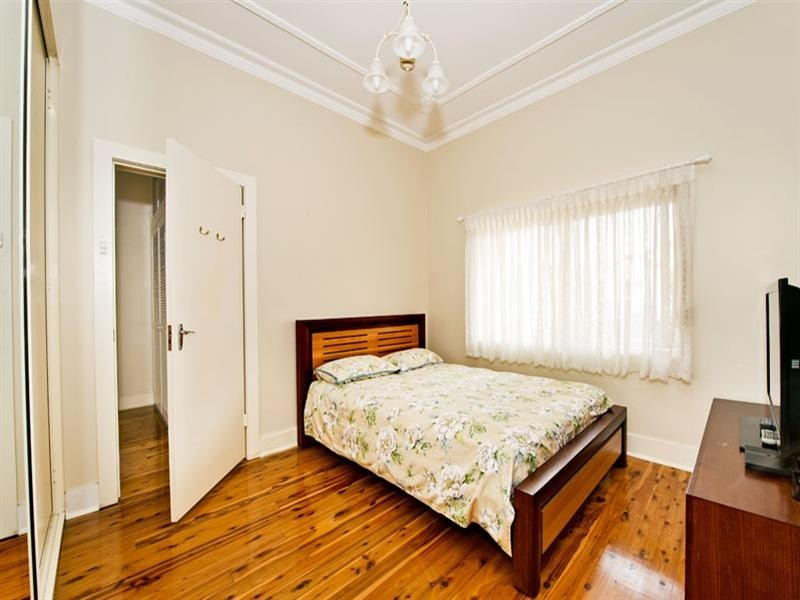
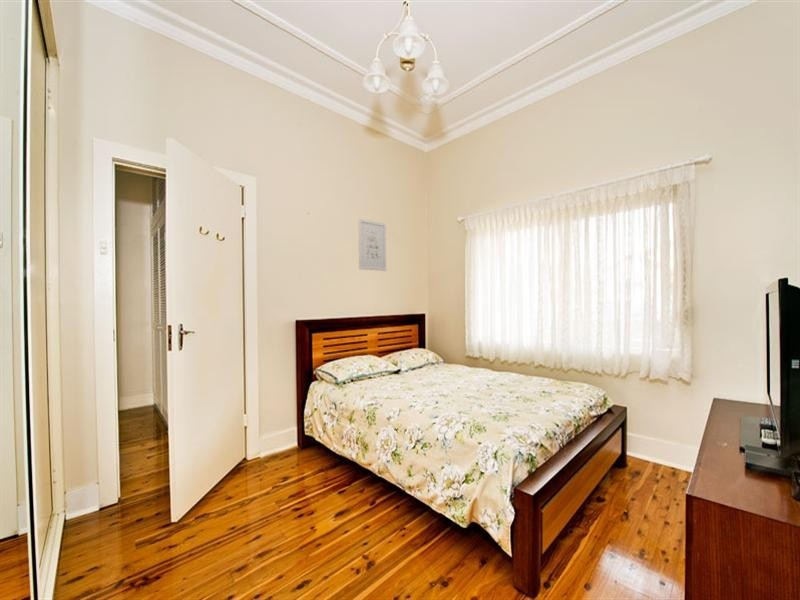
+ wall art (372, 245)
